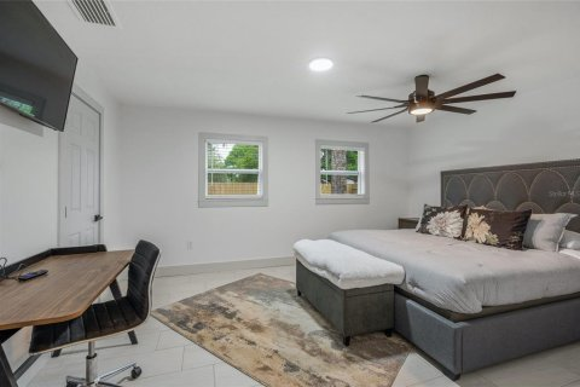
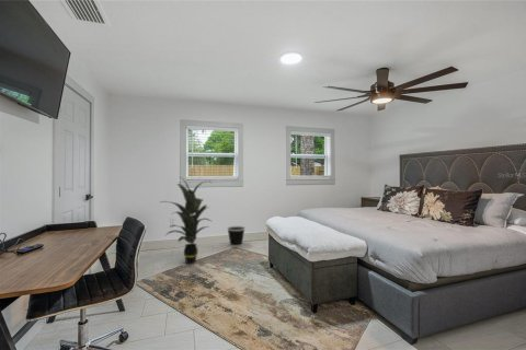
+ wastebasket (236, 236)
+ indoor plant (187, 219)
